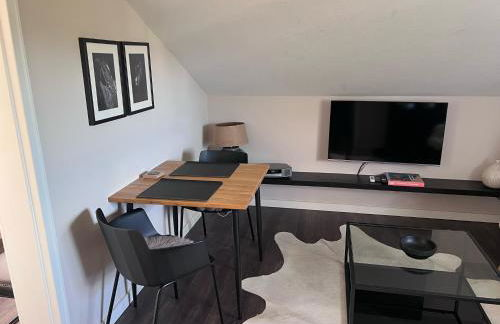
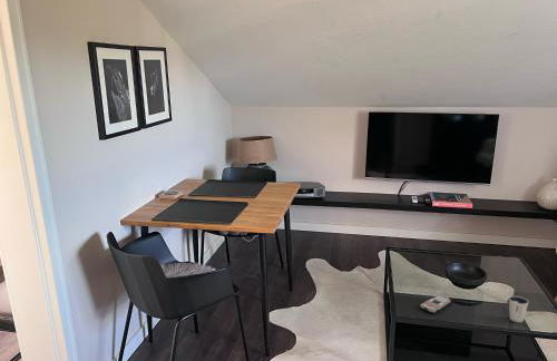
+ dixie cup (517, 310)
+ remote control (436, 303)
